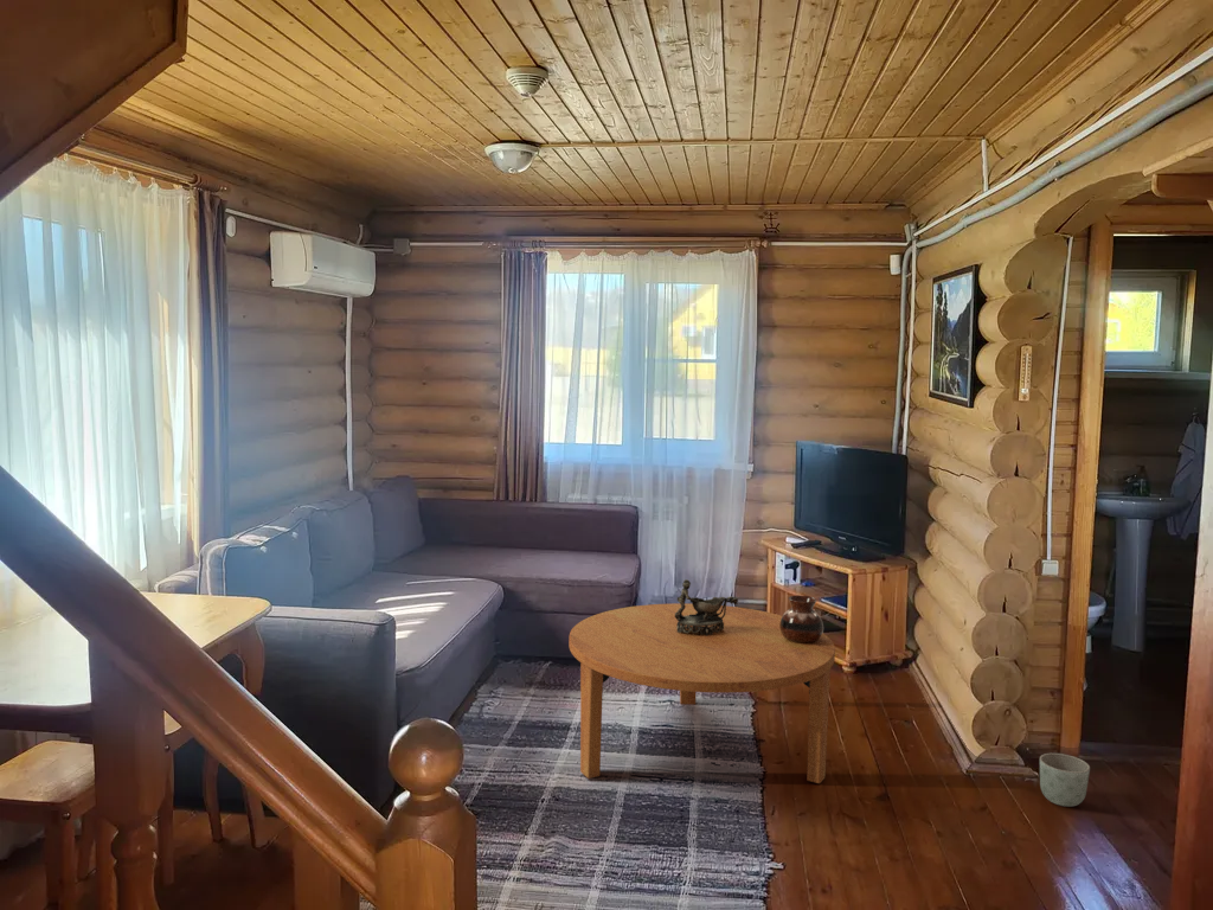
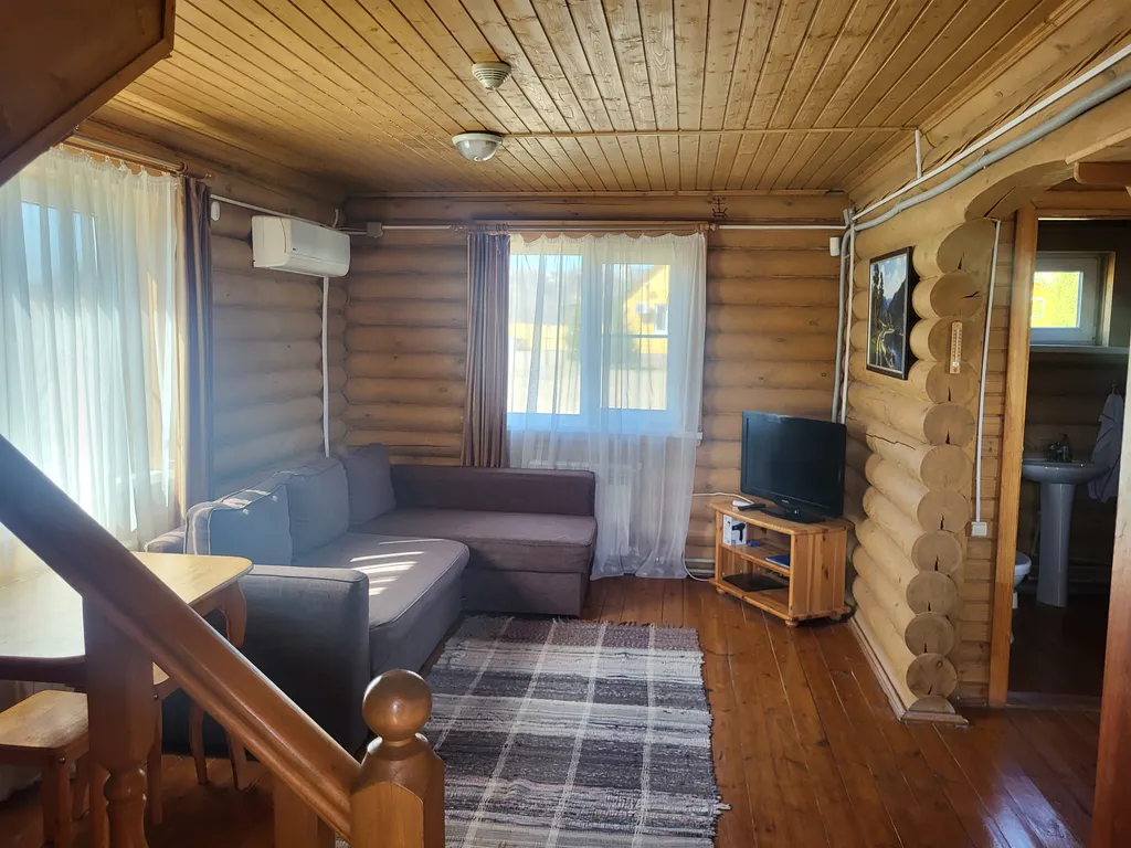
- vase (801, 619)
- decorative bowl (705, 603)
- coffee table (698, 691)
- planter (1063, 781)
